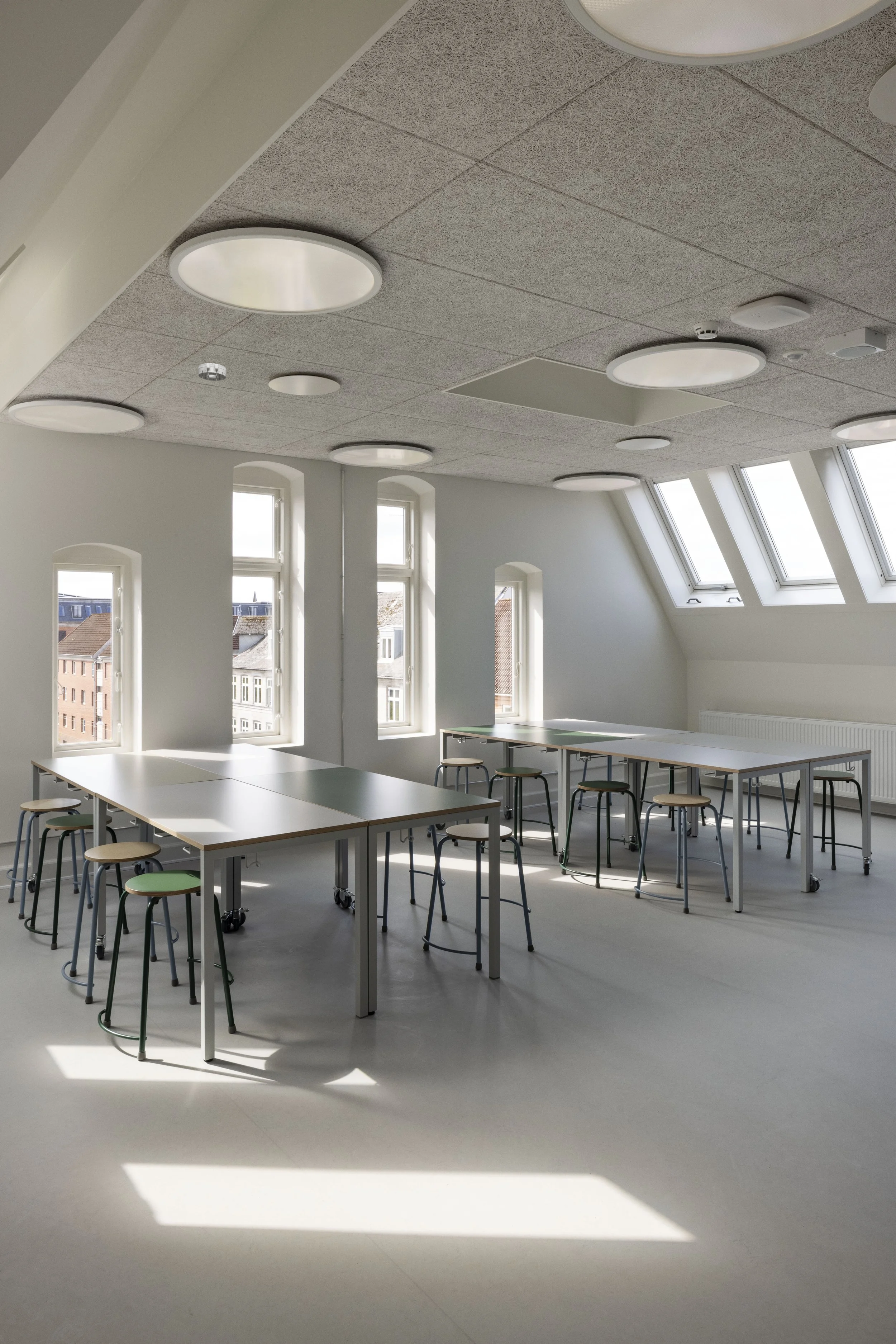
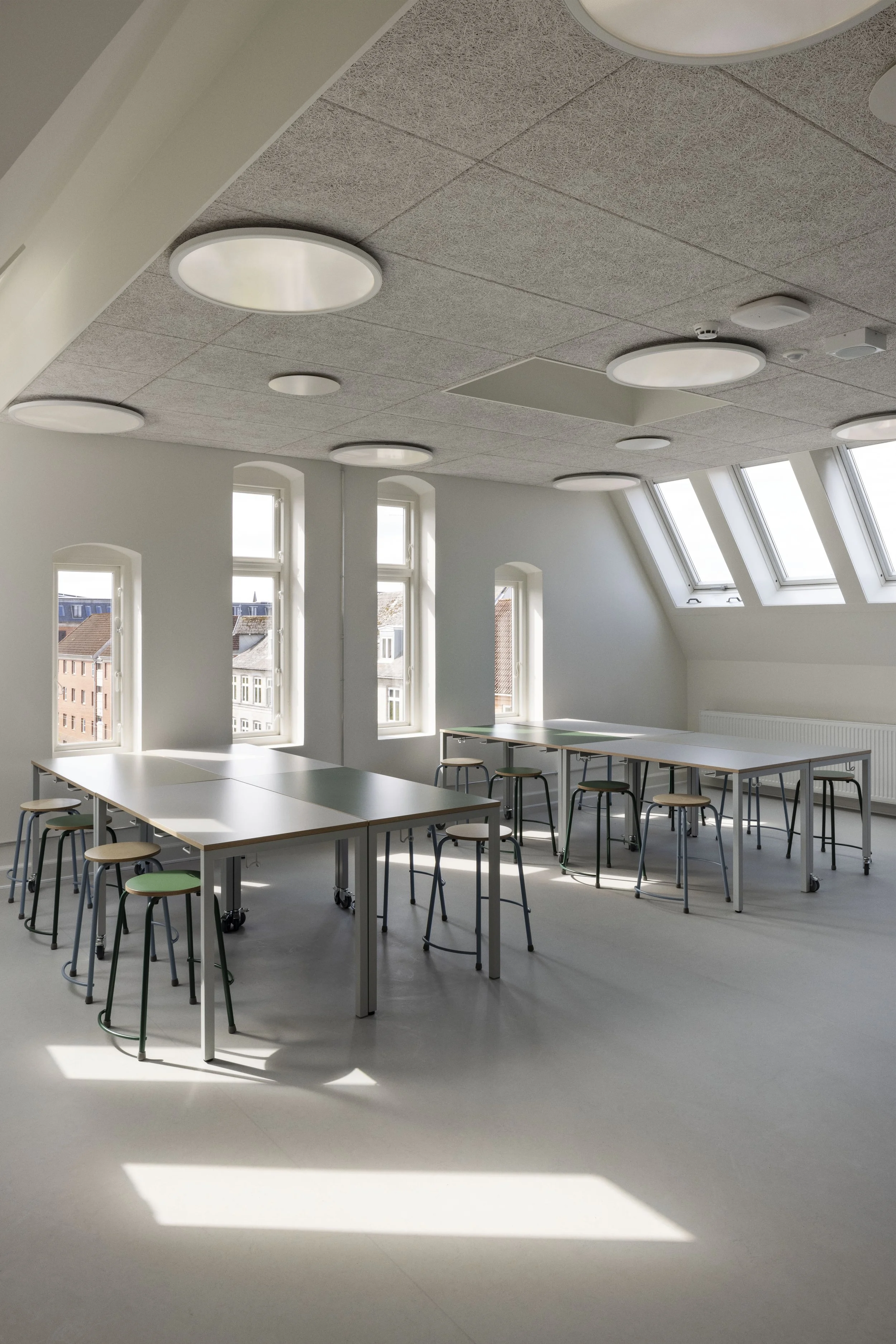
- smoke detector (212, 371)
